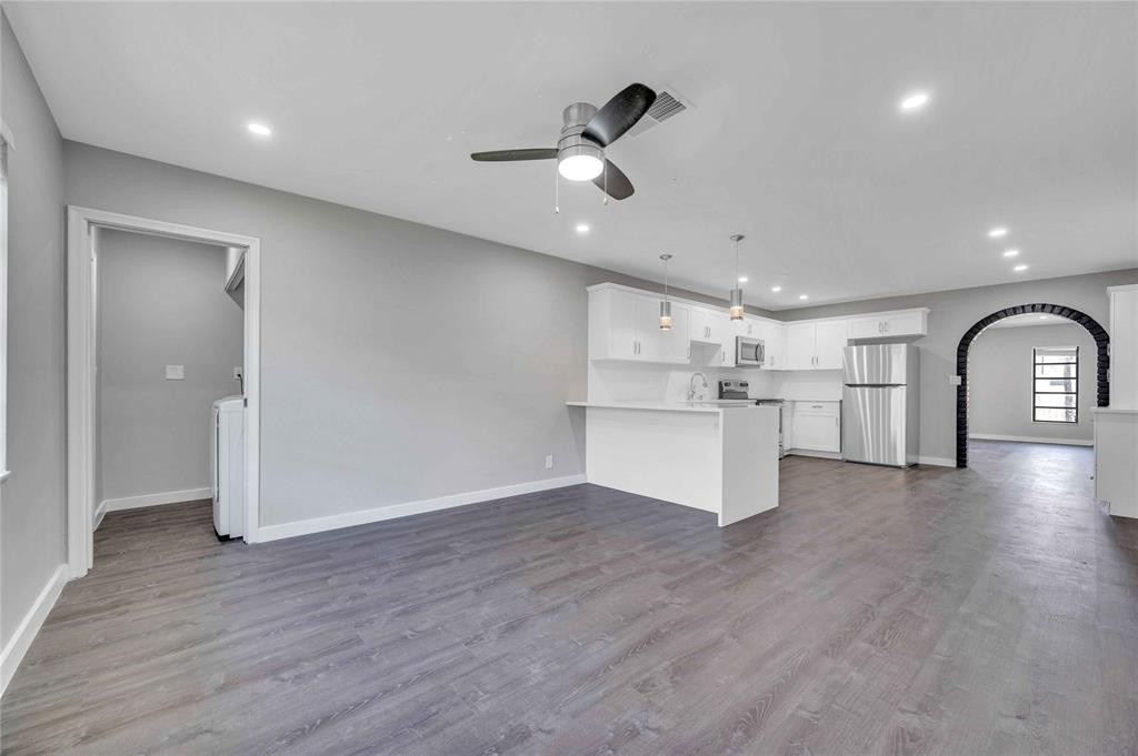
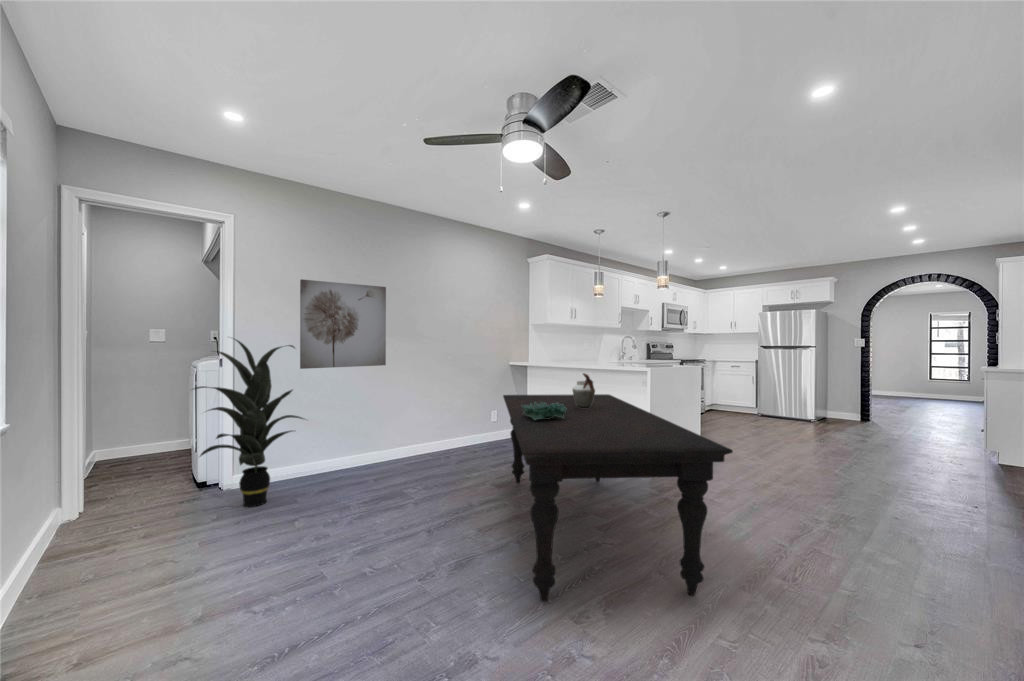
+ decorative bowl (542, 410)
+ dining table (580, 468)
+ indoor plant (247, 420)
+ vase (585, 389)
+ wall art (345, 325)
